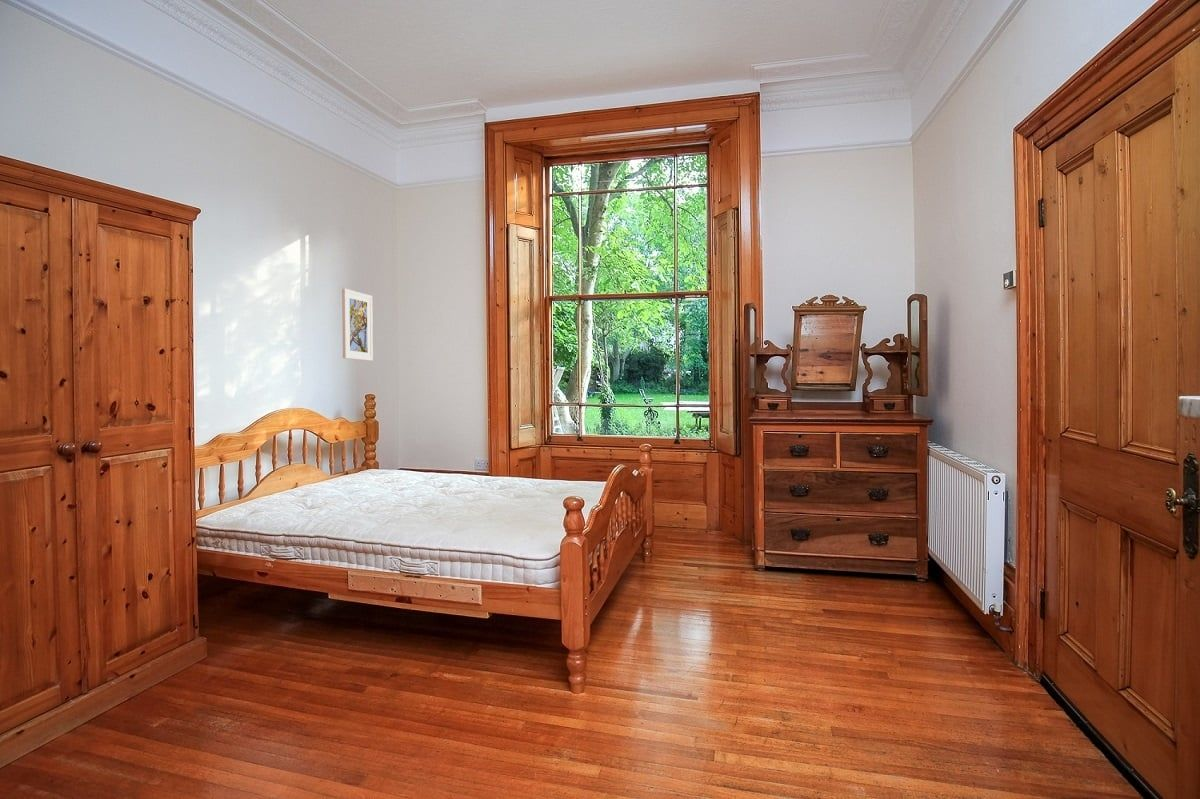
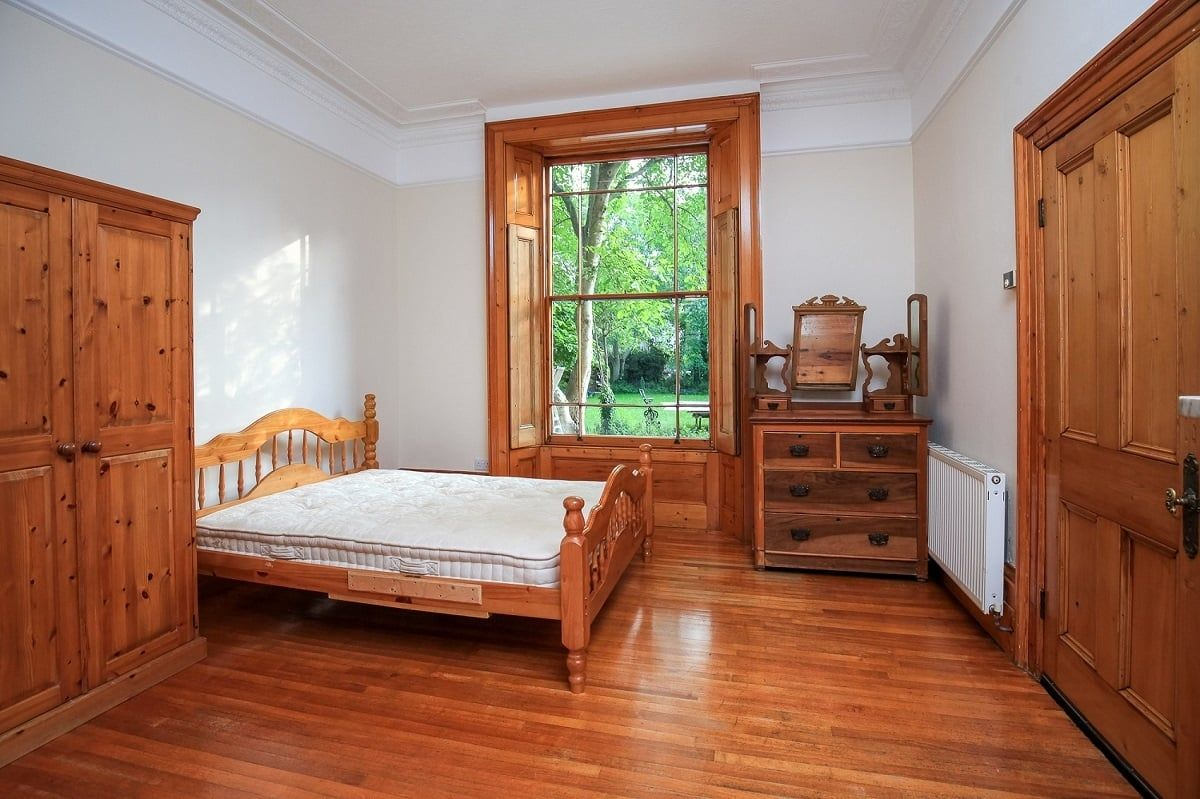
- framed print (358, 326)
